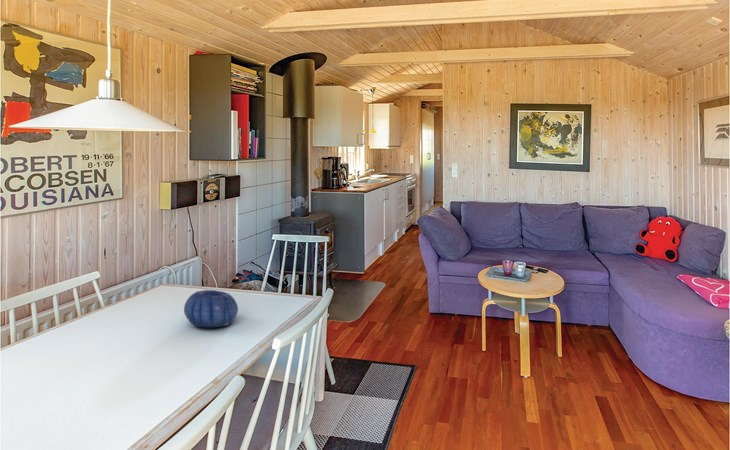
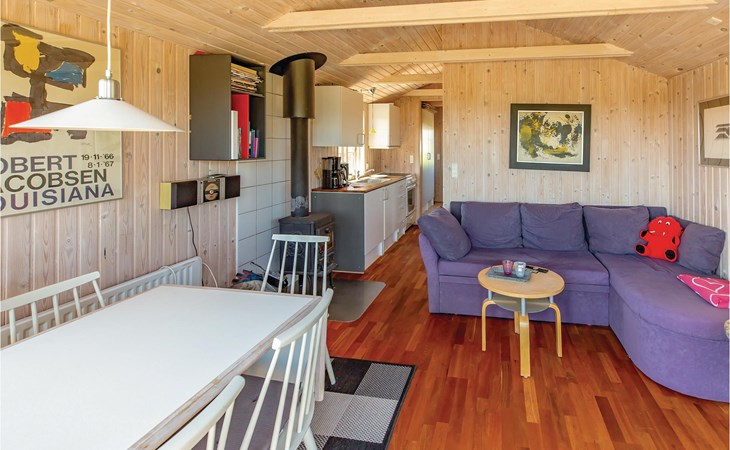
- decorative bowl (211, 307)
